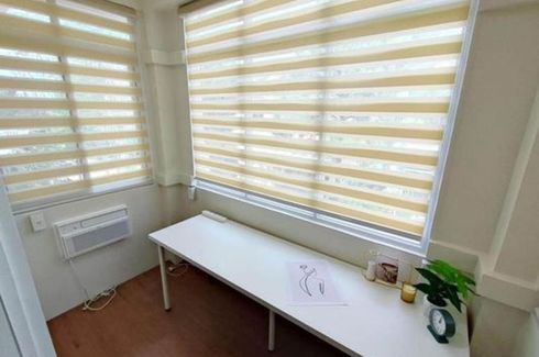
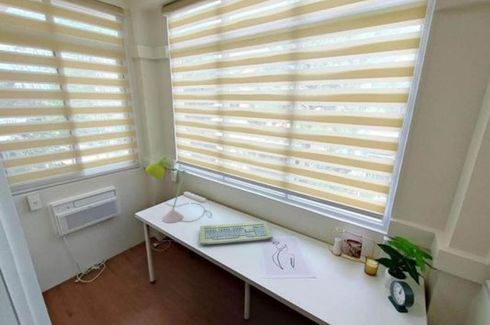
+ desk lamp (180, 182)
+ keyboard (235, 232)
